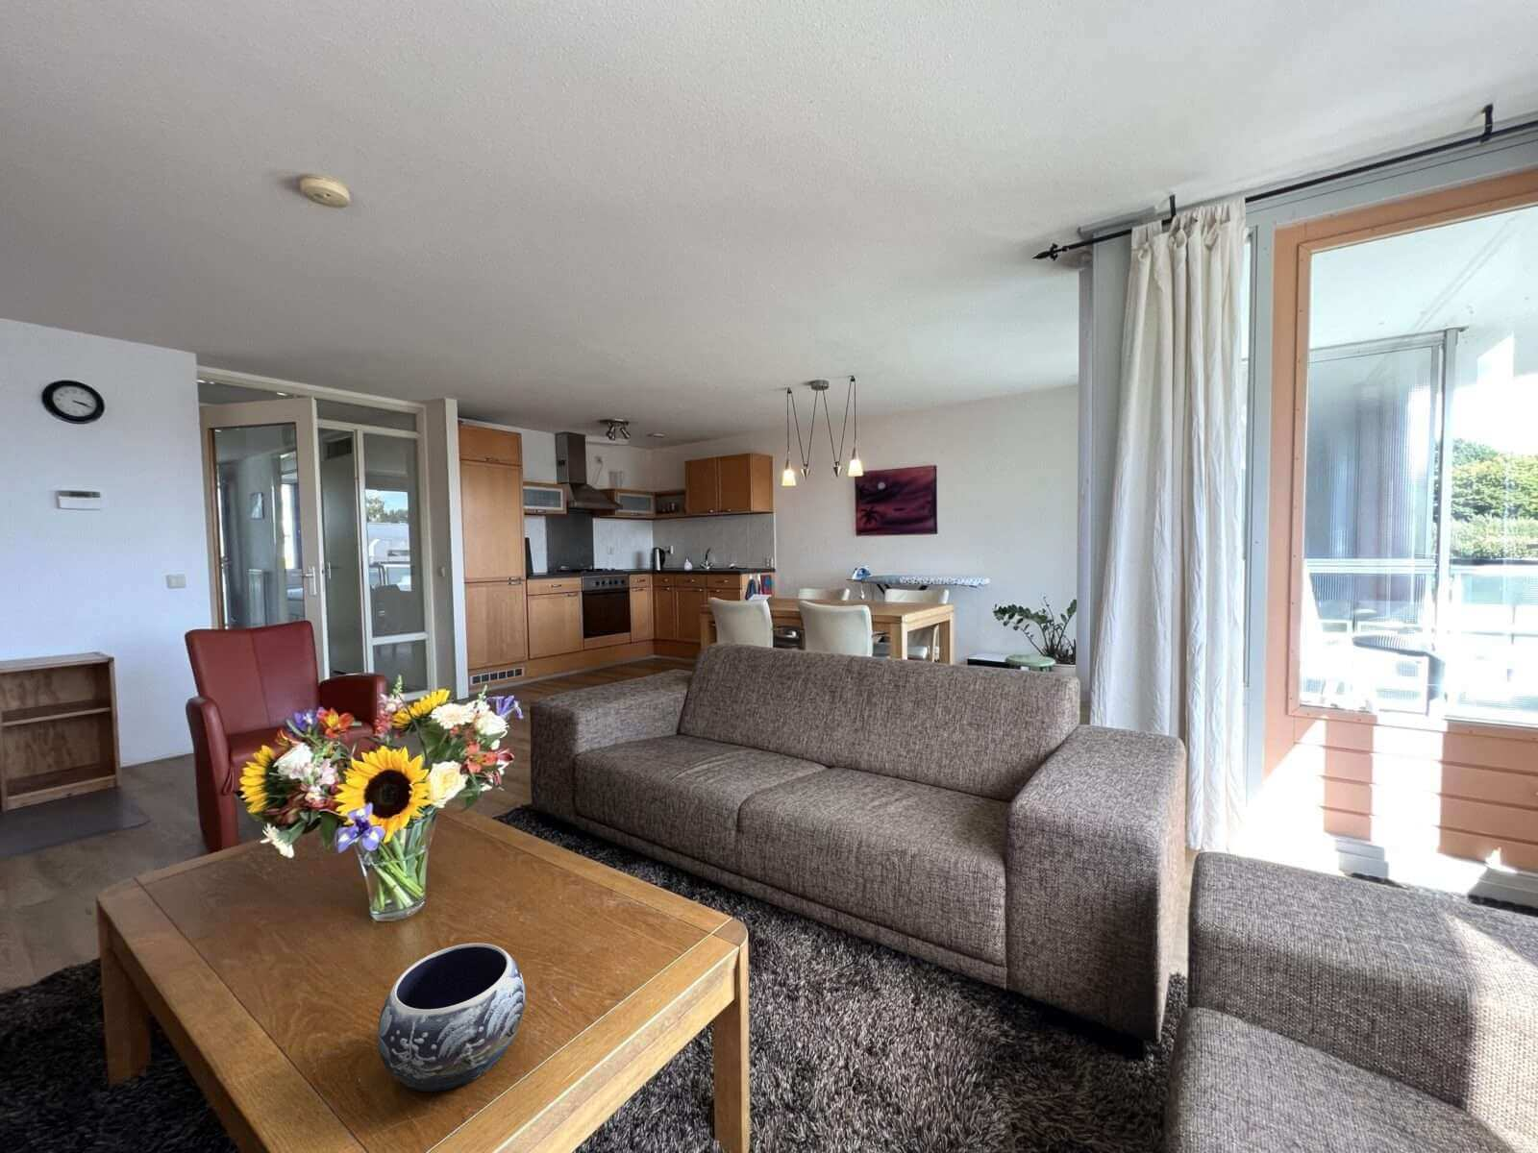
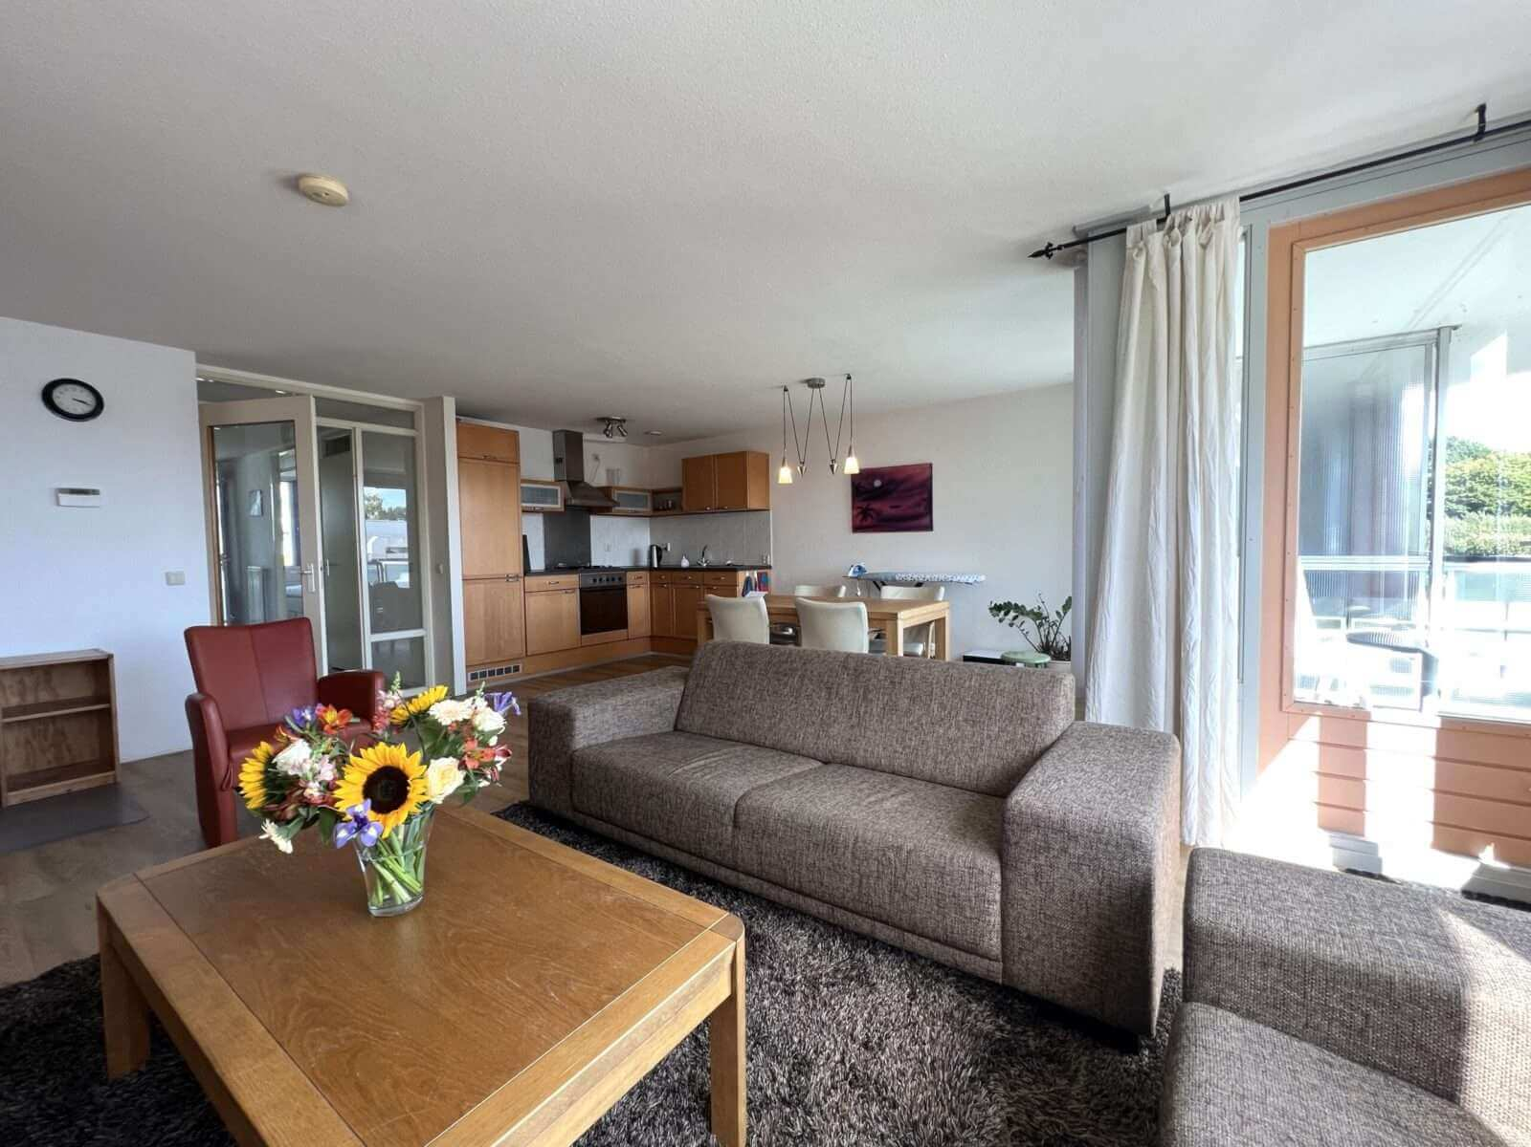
- decorative bowl (454, 1011)
